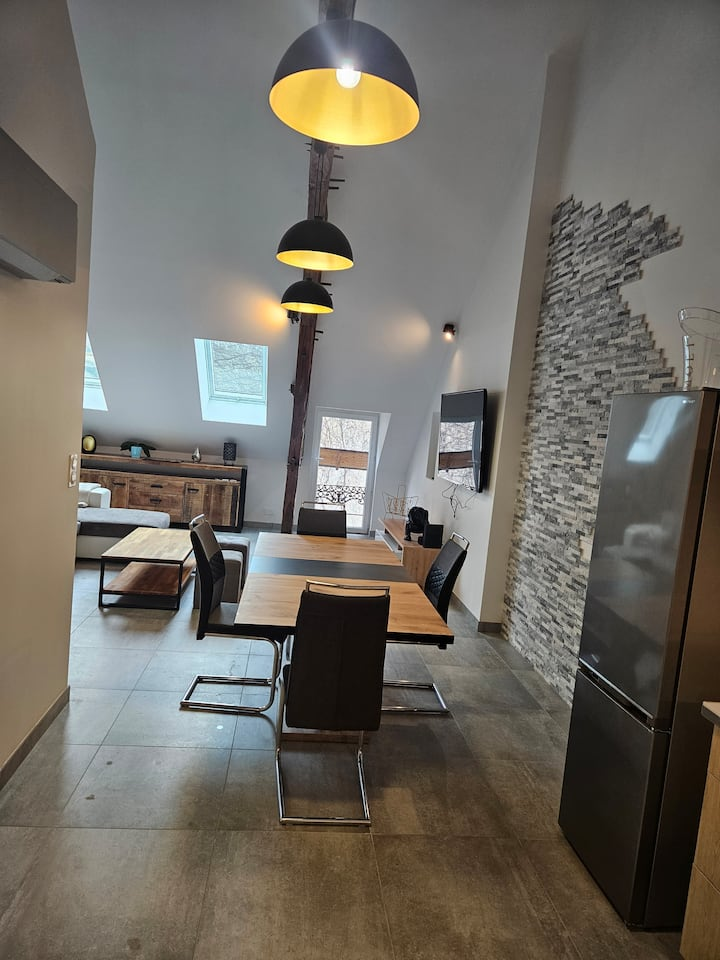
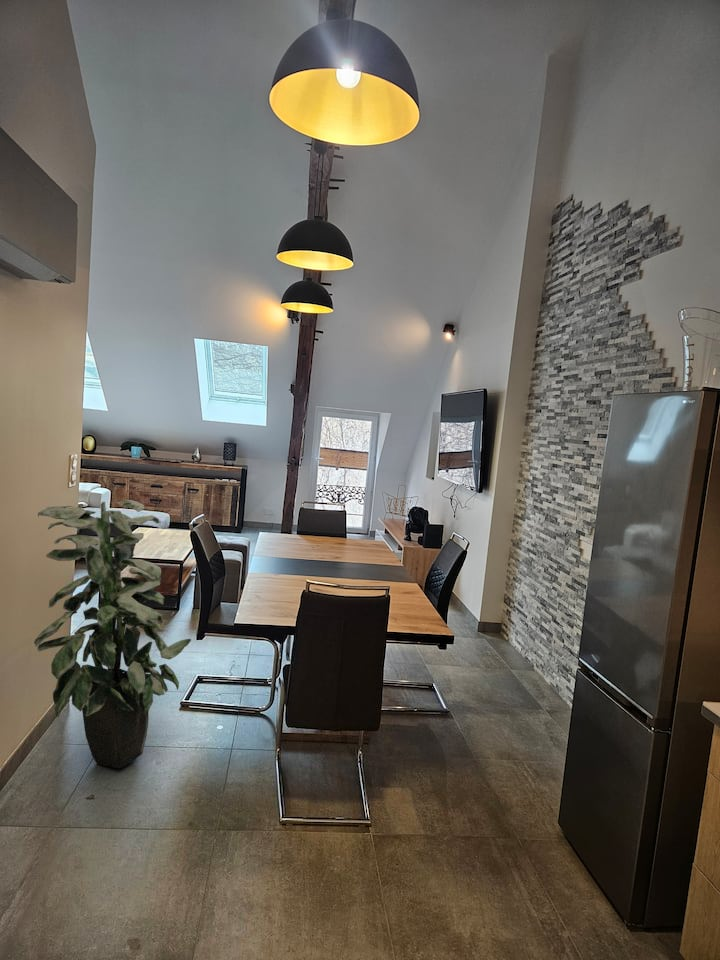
+ indoor plant (110, 631)
